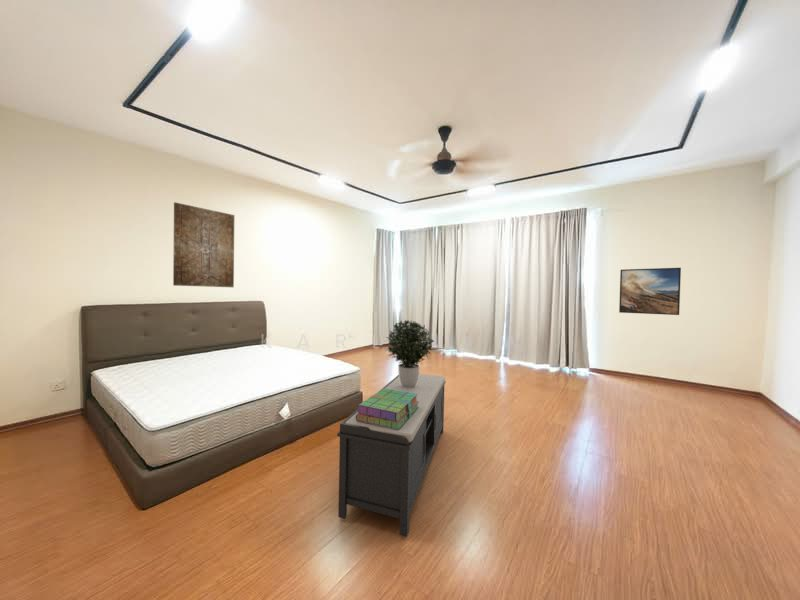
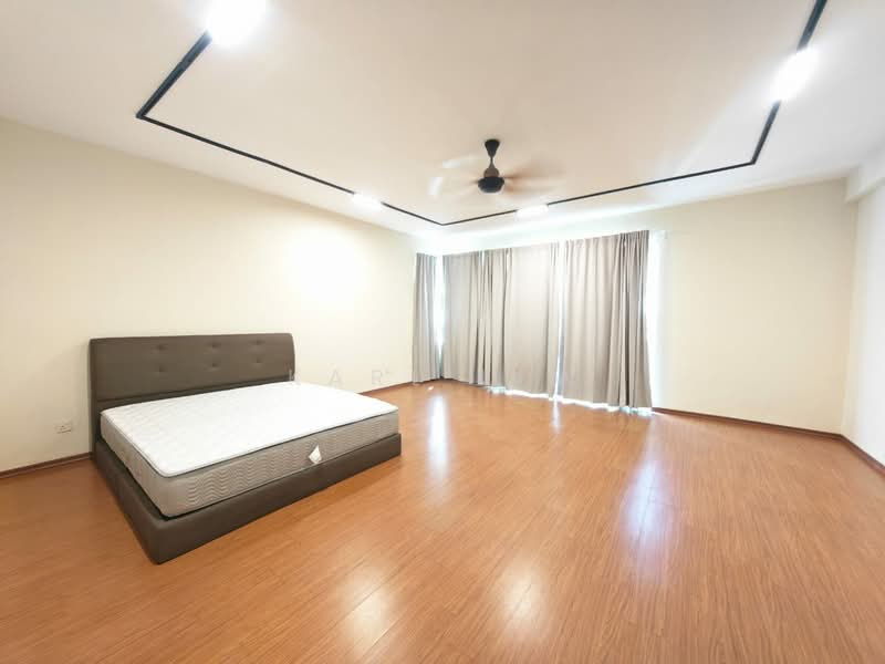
- potted plant (408, 352)
- wall art (205, 248)
- bench (404, 429)
- stack of books (389, 406)
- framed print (648, 291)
